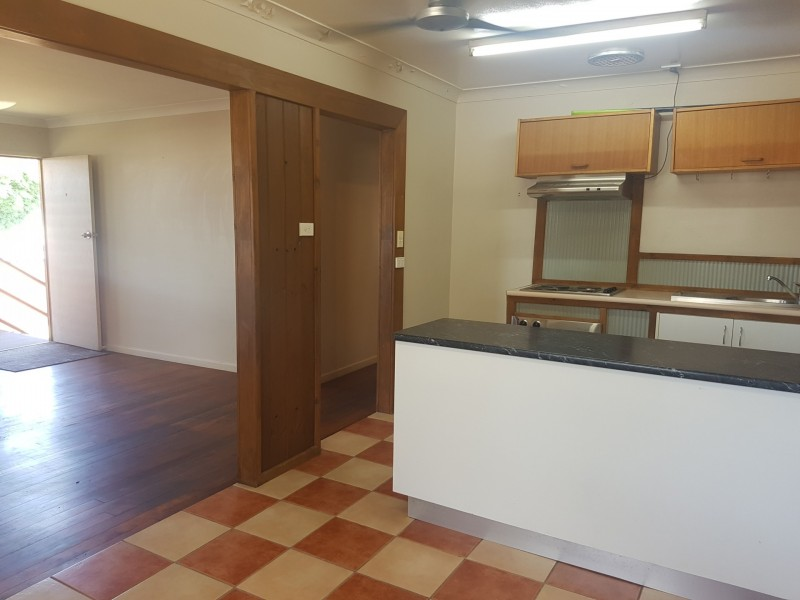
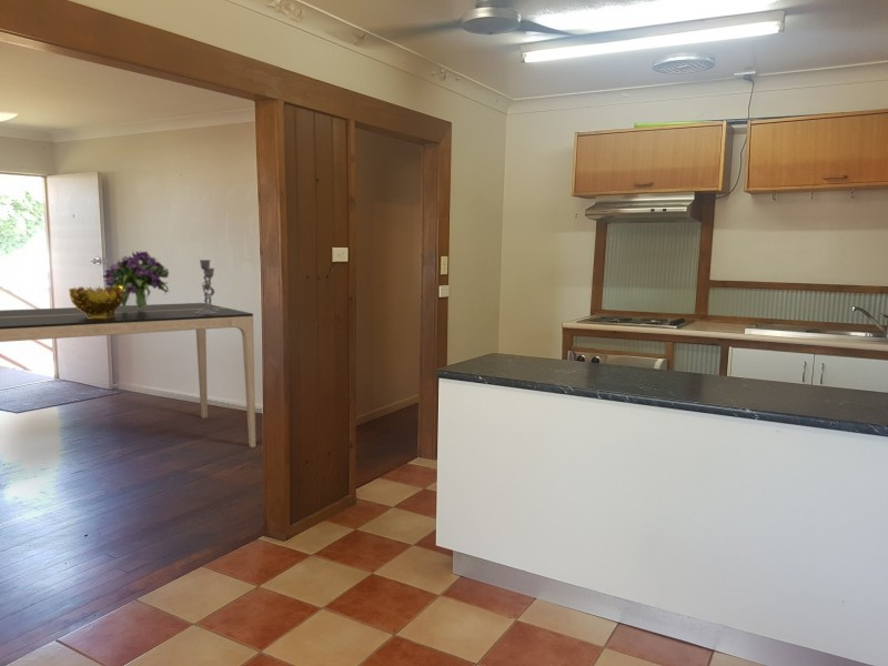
+ decorative bowl (98, 301)
+ candlestick (206, 285)
+ dining table (98, 335)
+ bouquet (140, 280)
